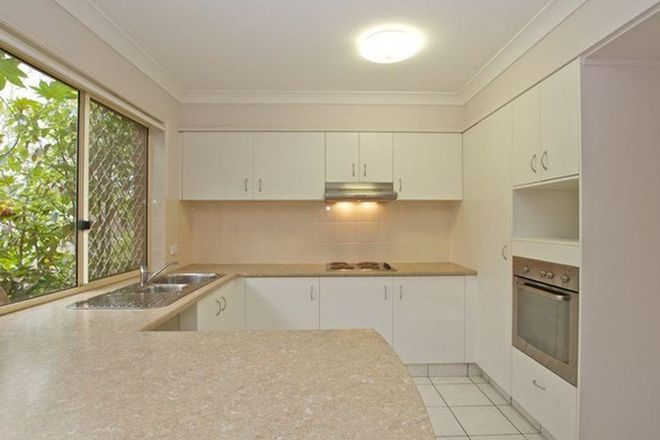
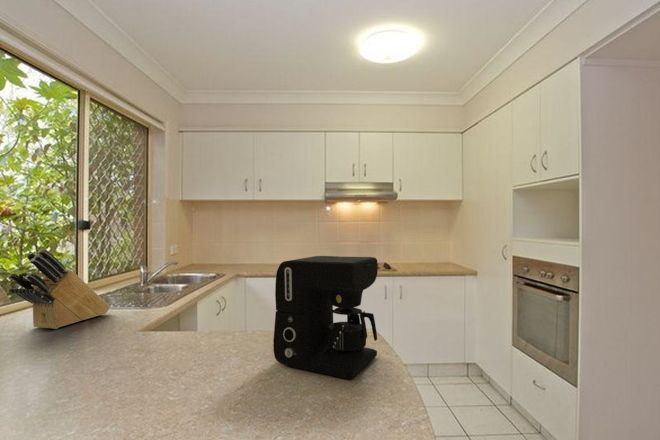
+ coffee maker (330, 309)
+ knife block (63, 285)
